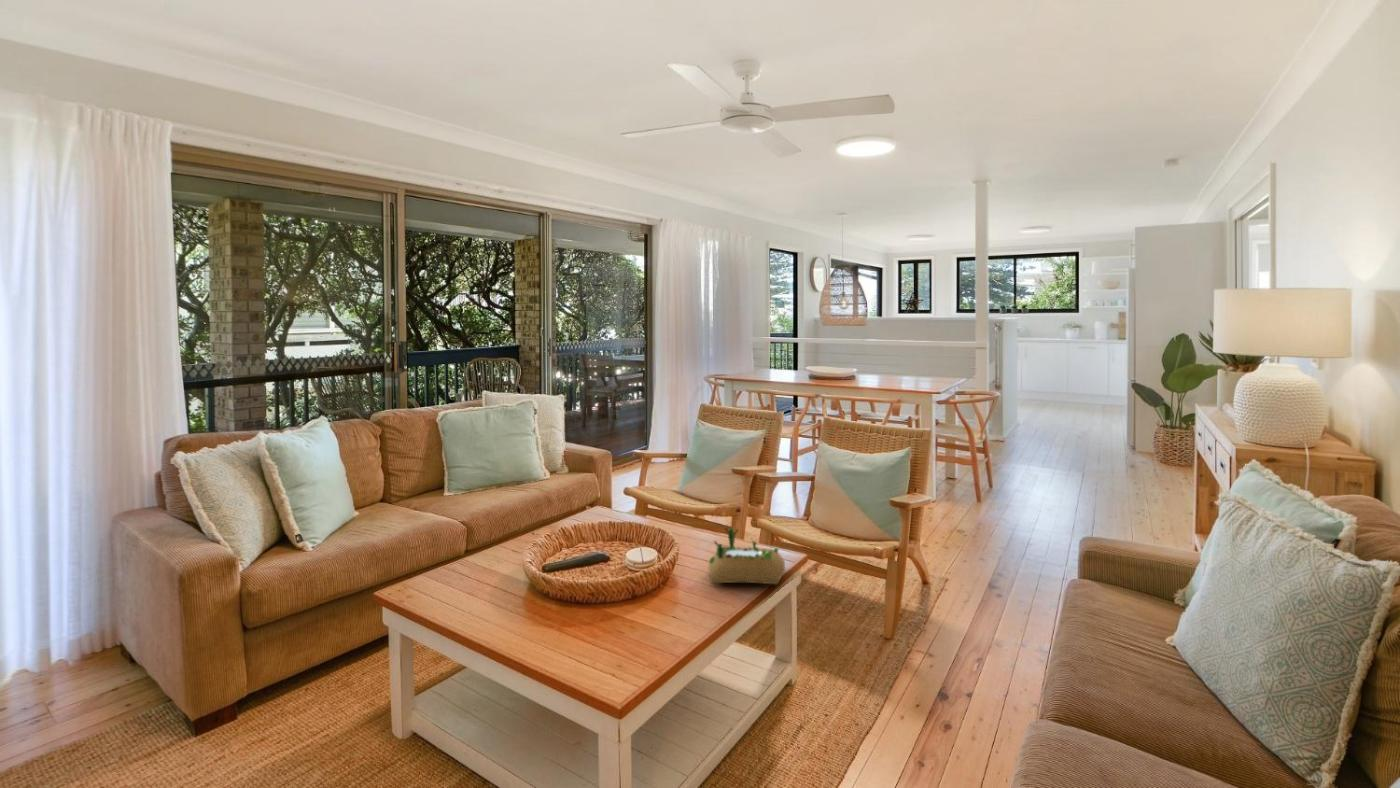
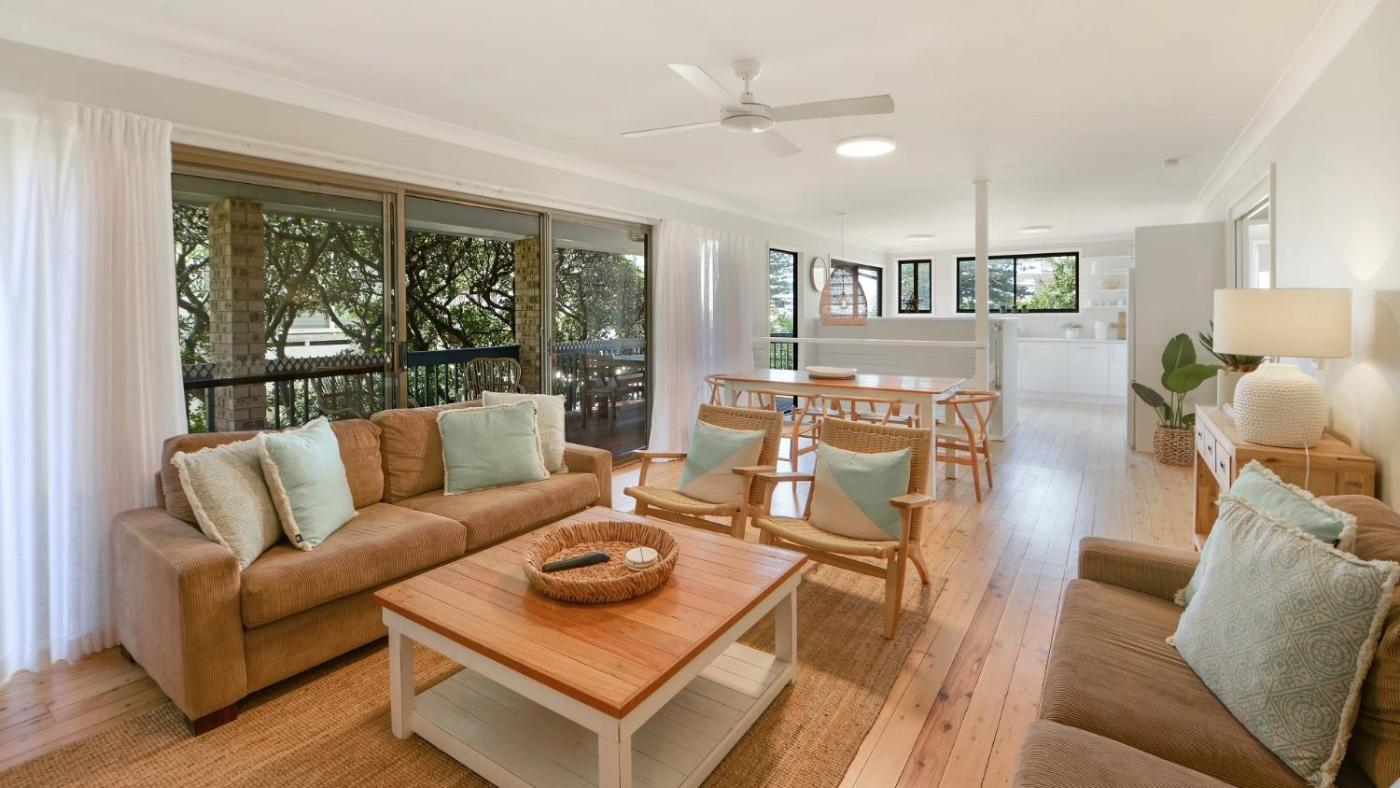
- succulent planter (746, 551)
